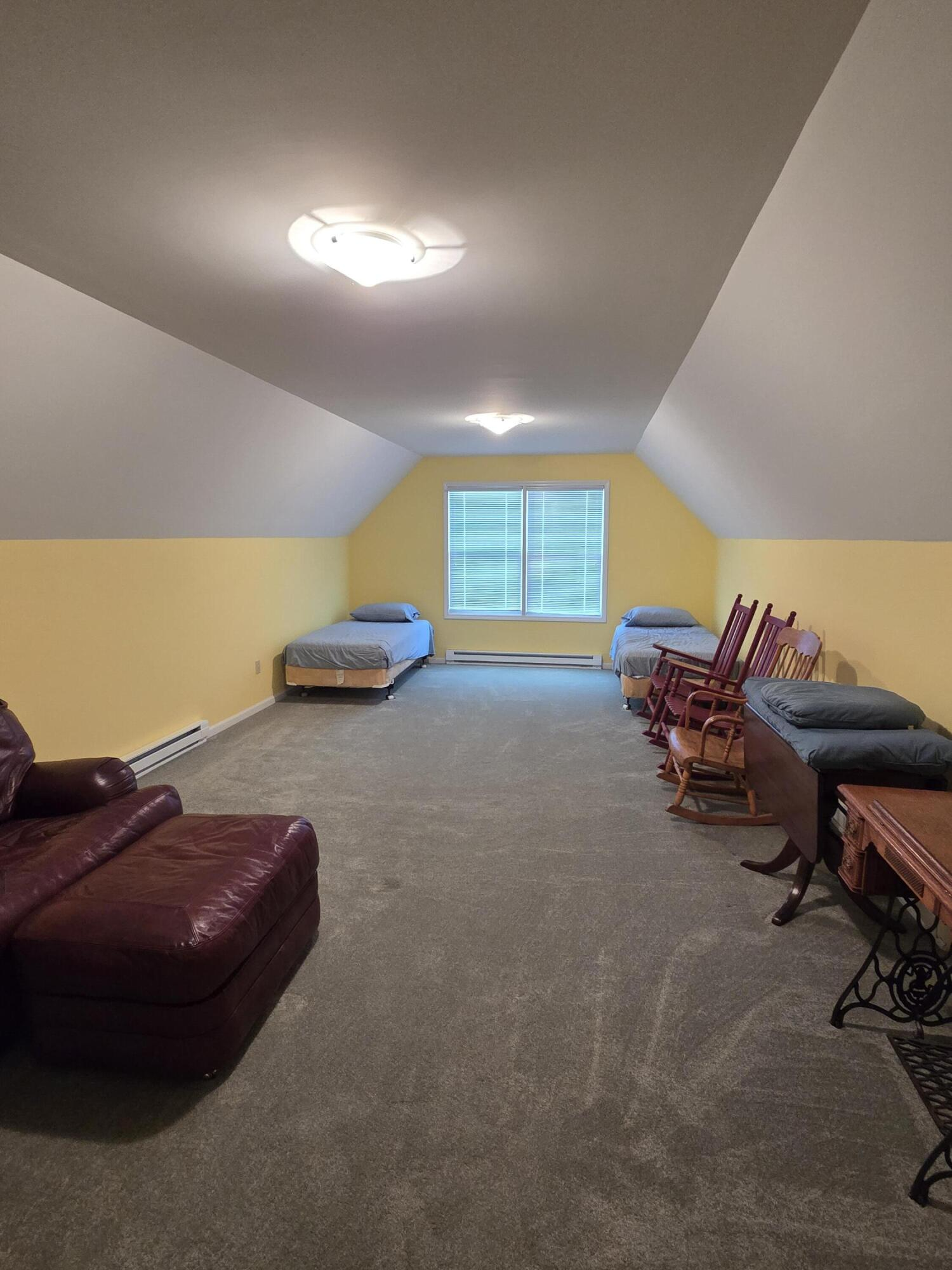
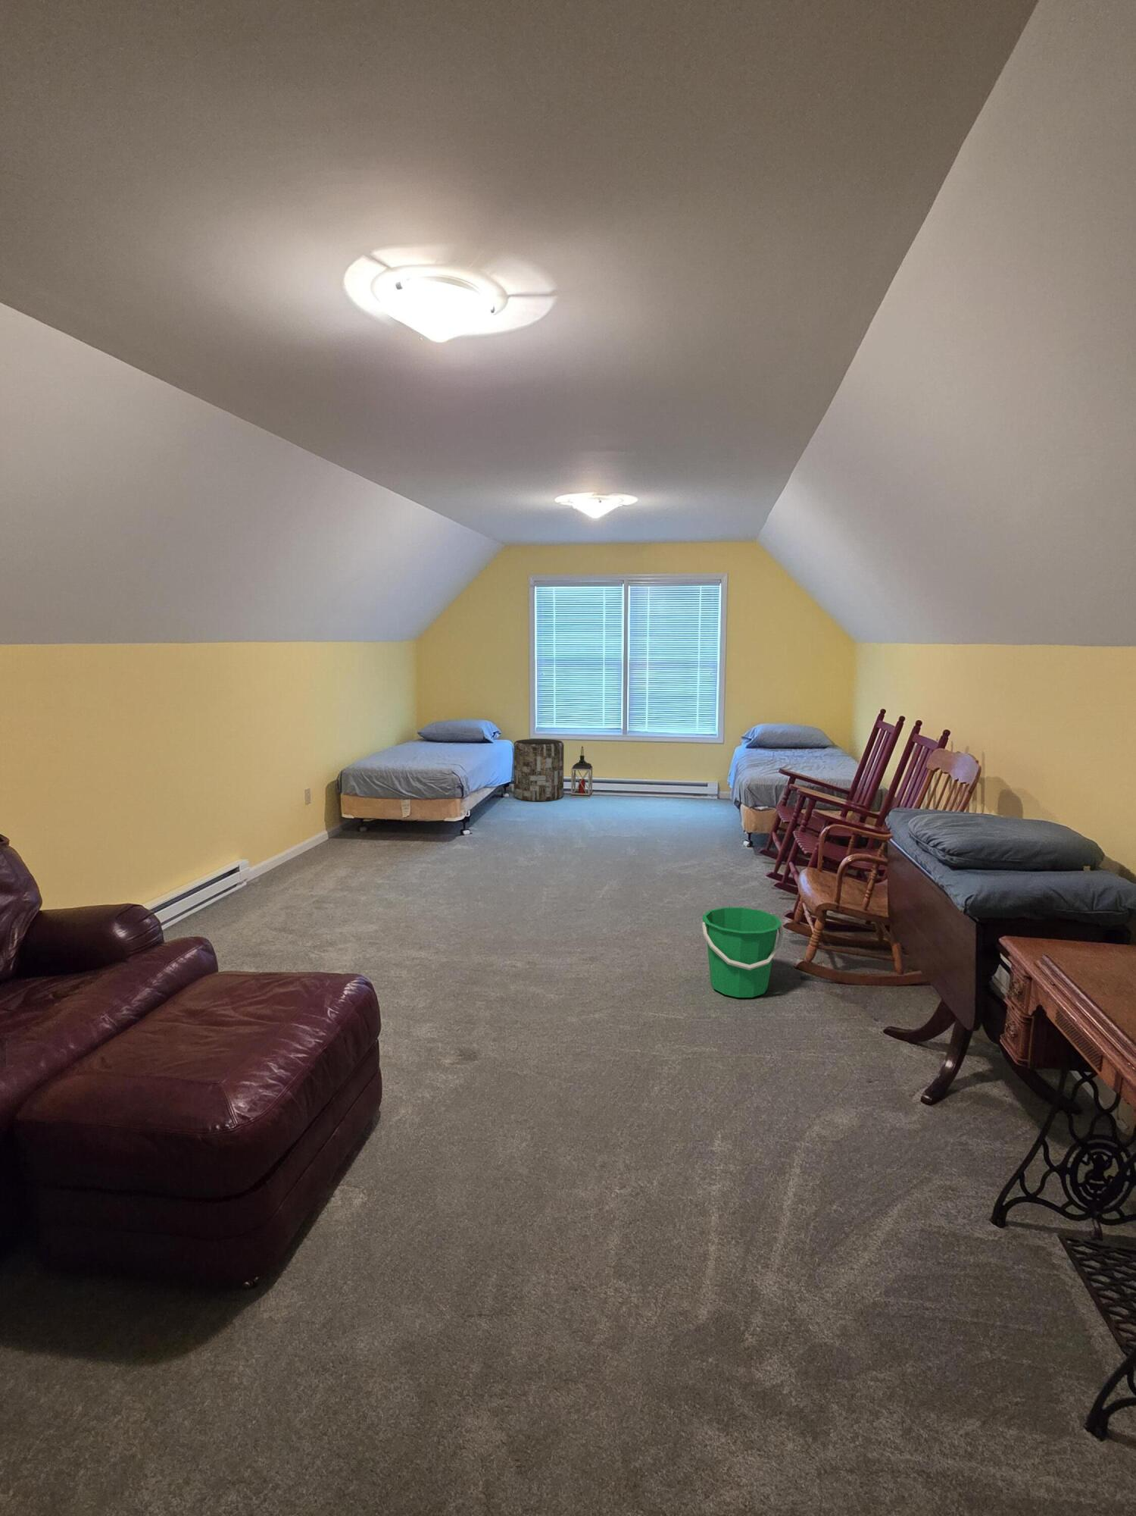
+ lantern (581, 770)
+ side table (538, 770)
+ bucket (739, 953)
